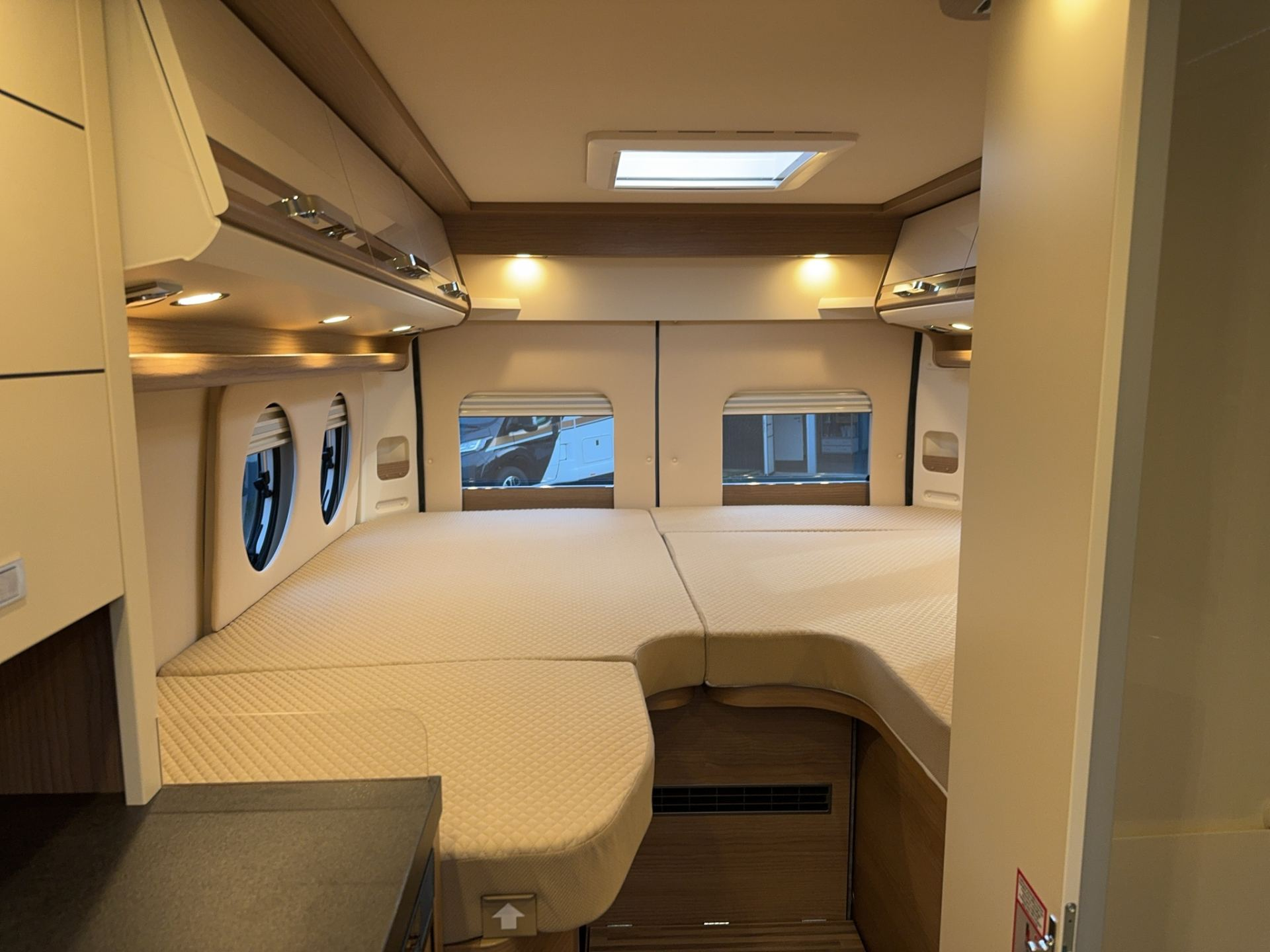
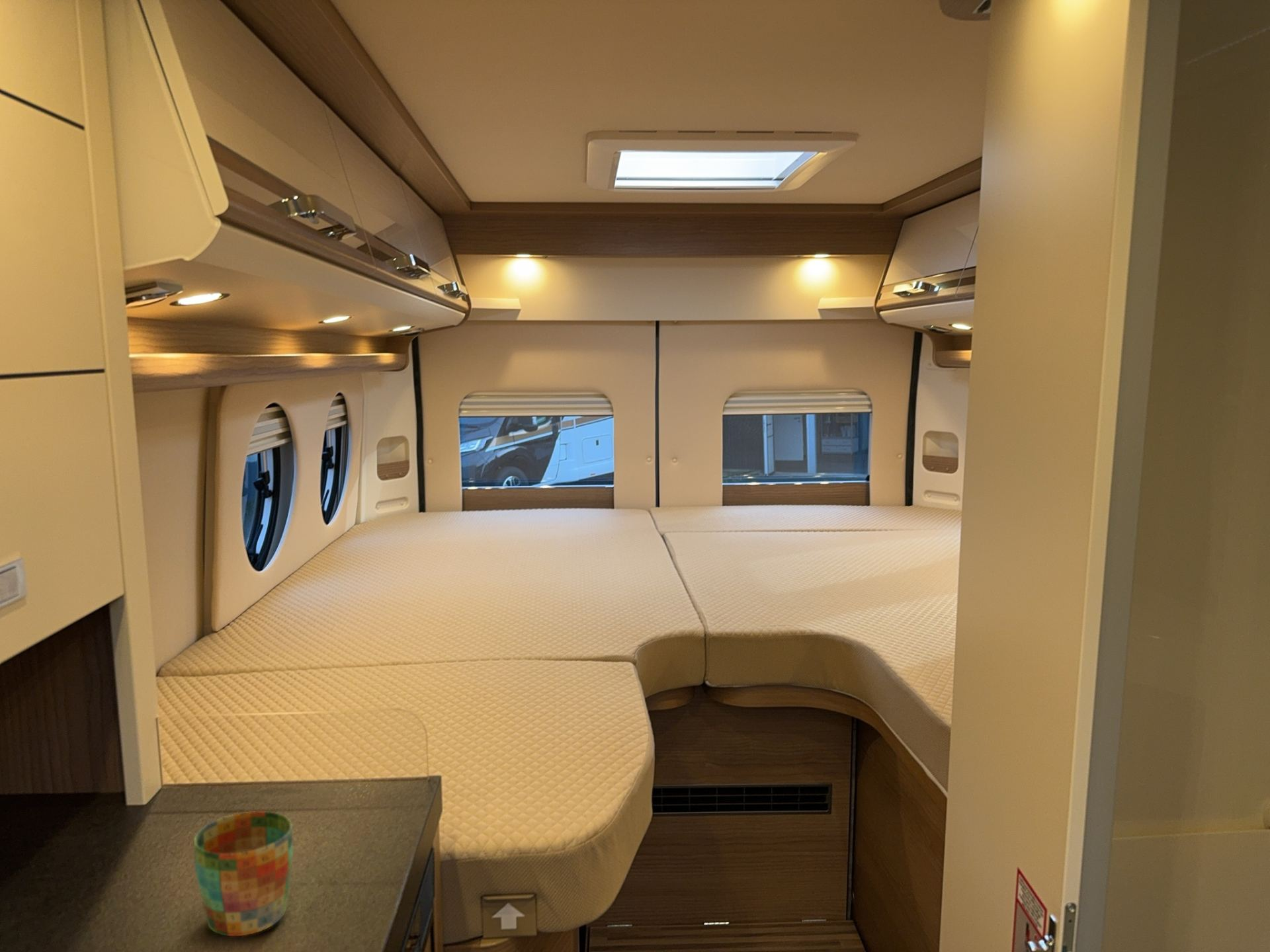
+ mug (254, 865)
